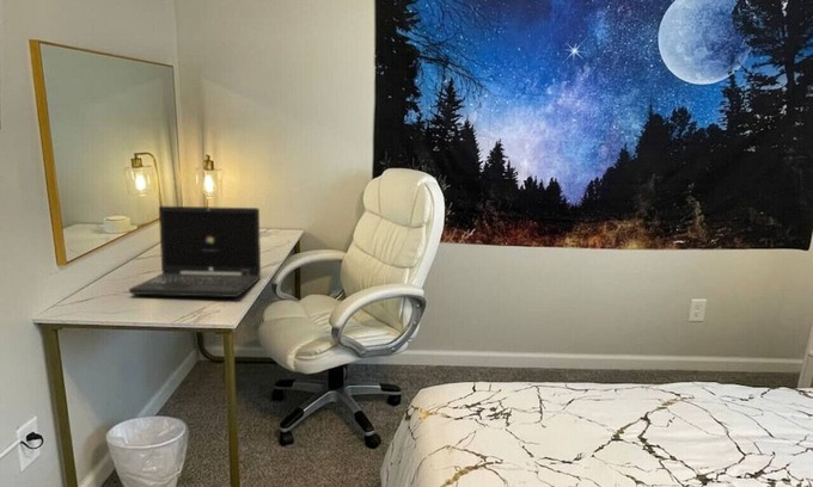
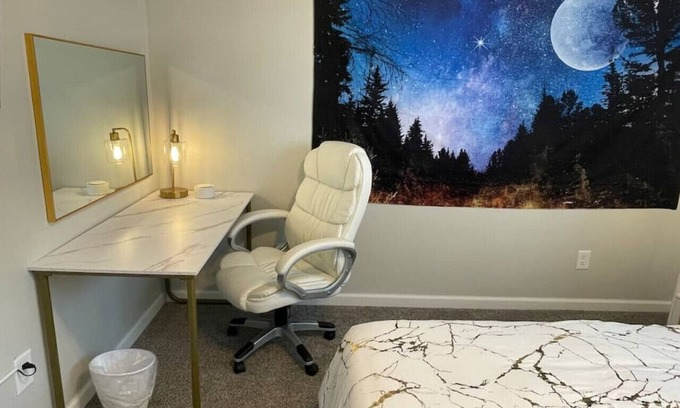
- laptop (197, 248)
